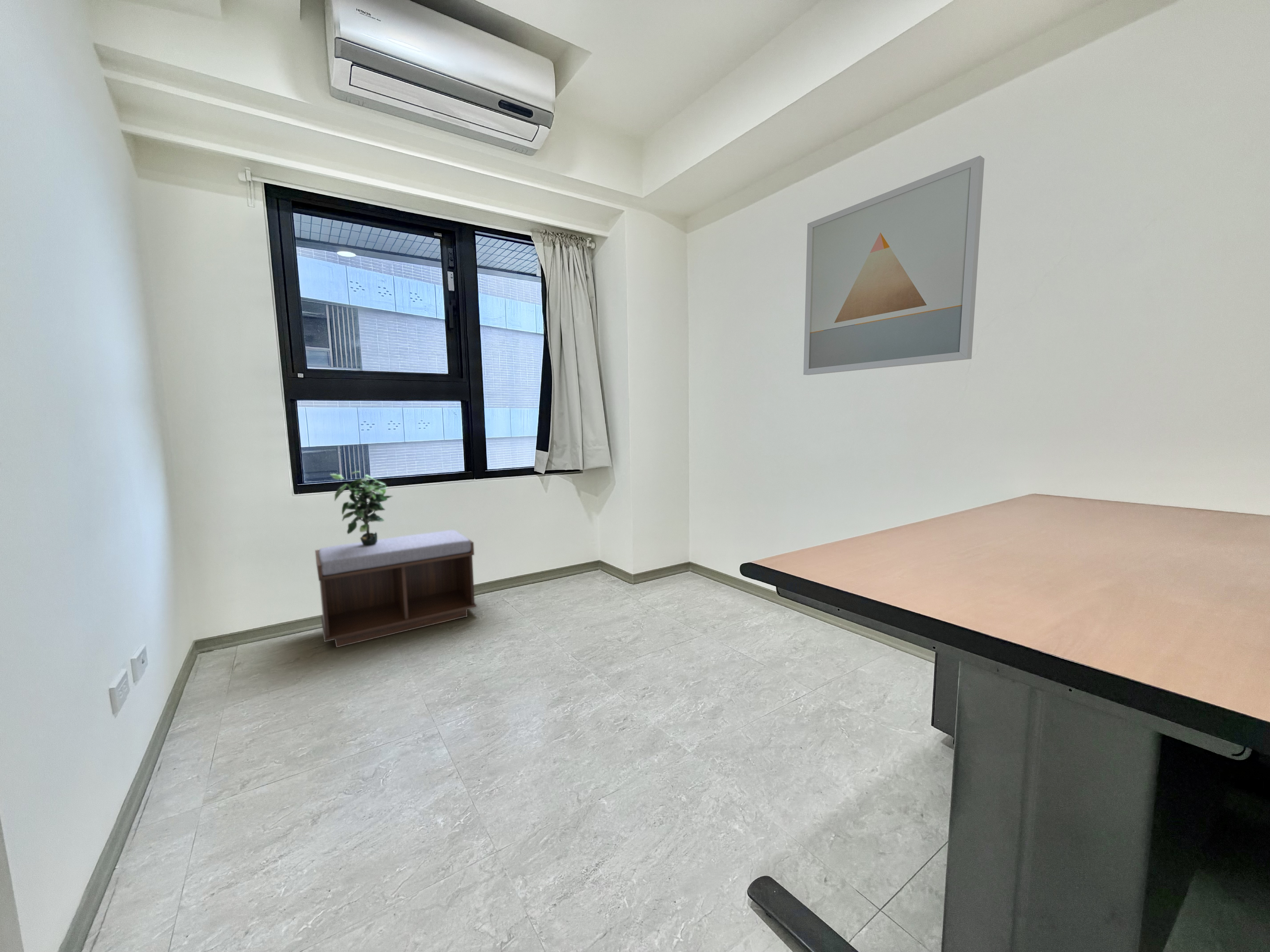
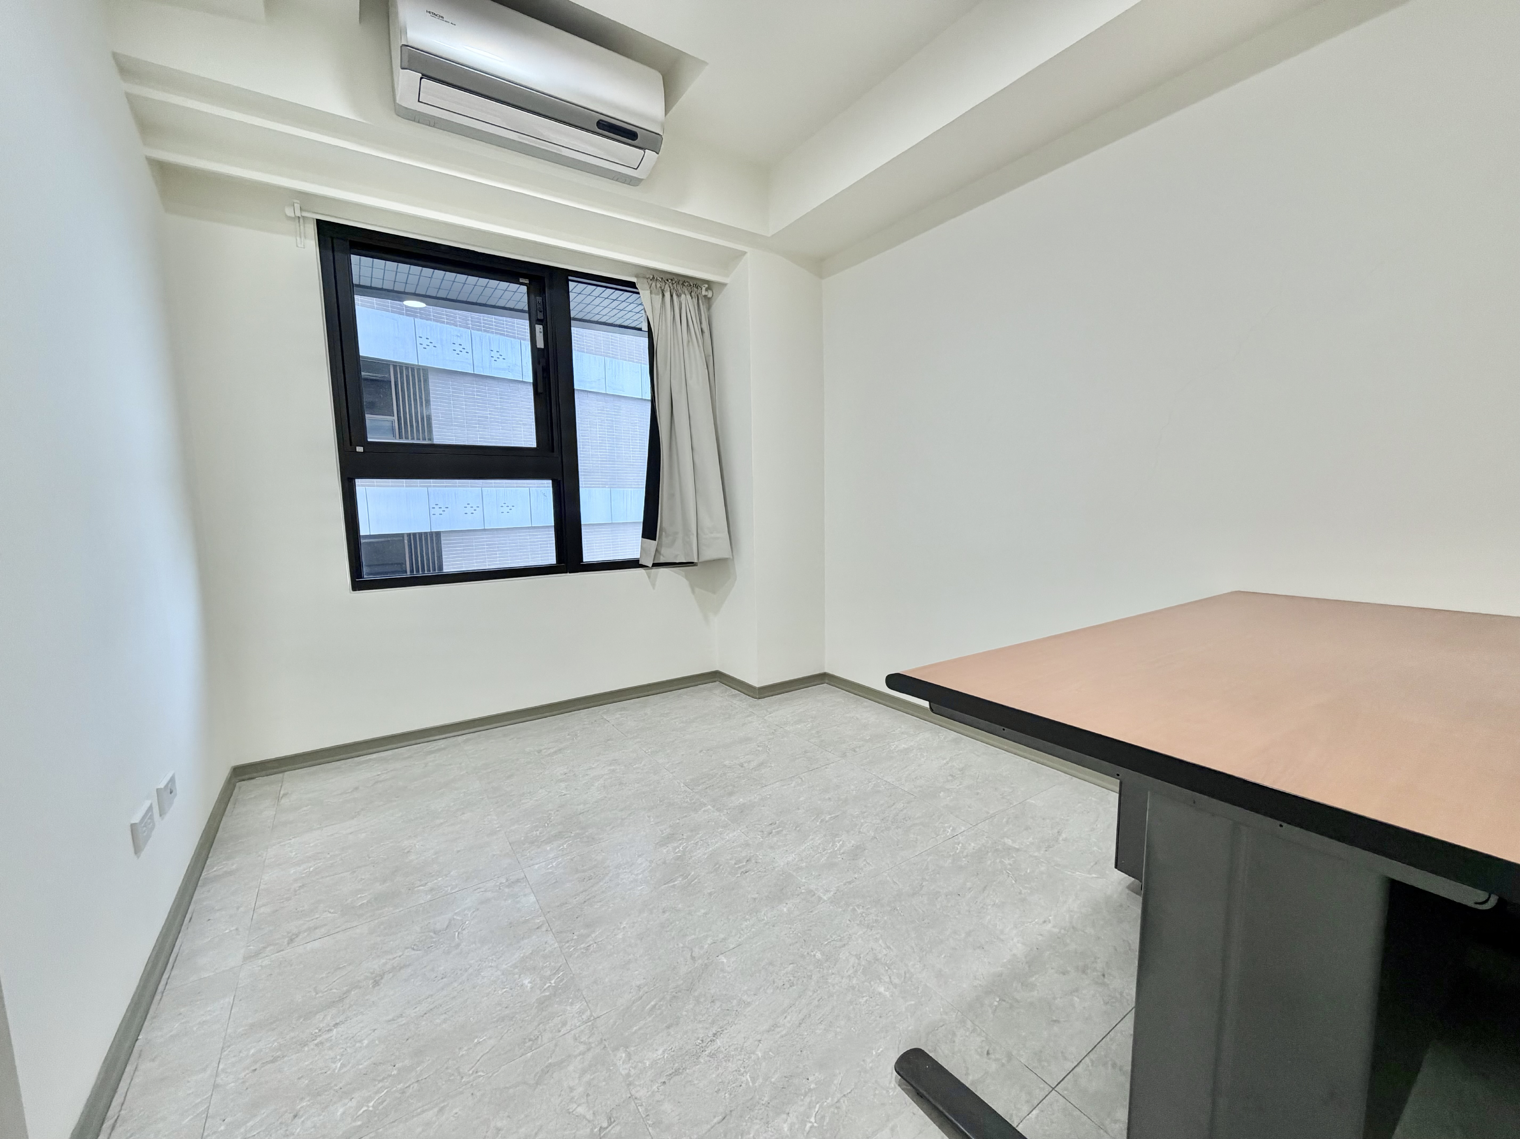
- potted plant (364, 509)
- bench (399, 582)
- wall art (880, 283)
